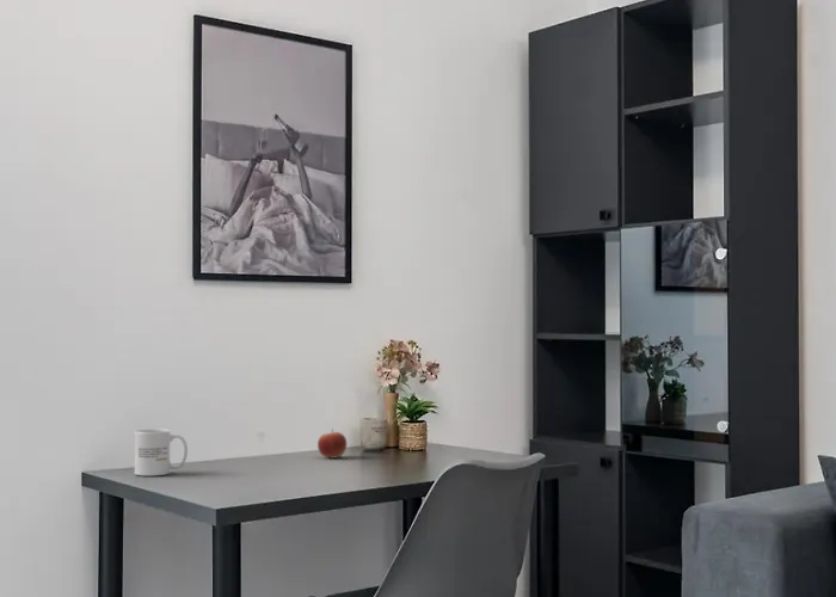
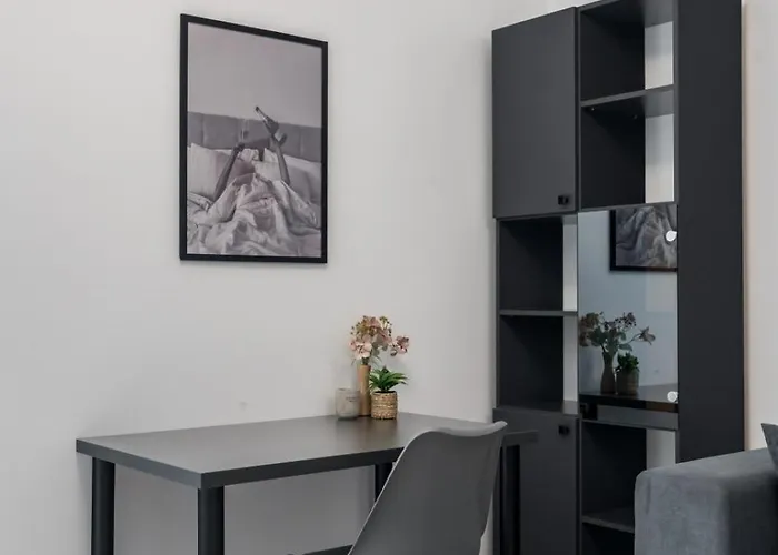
- apple (332, 443)
- mug (158, 451)
